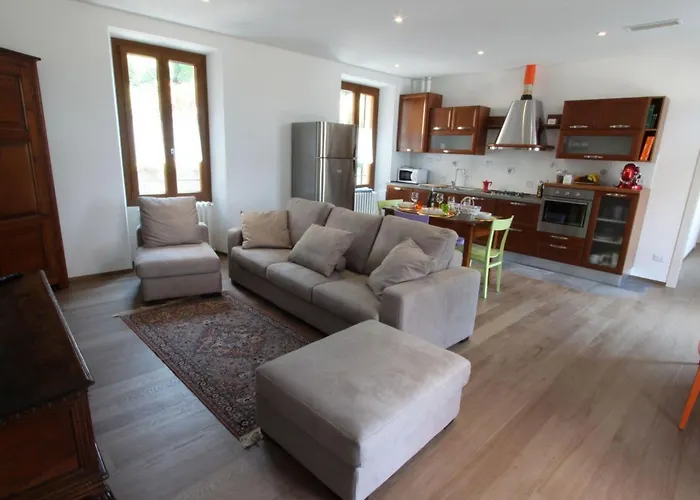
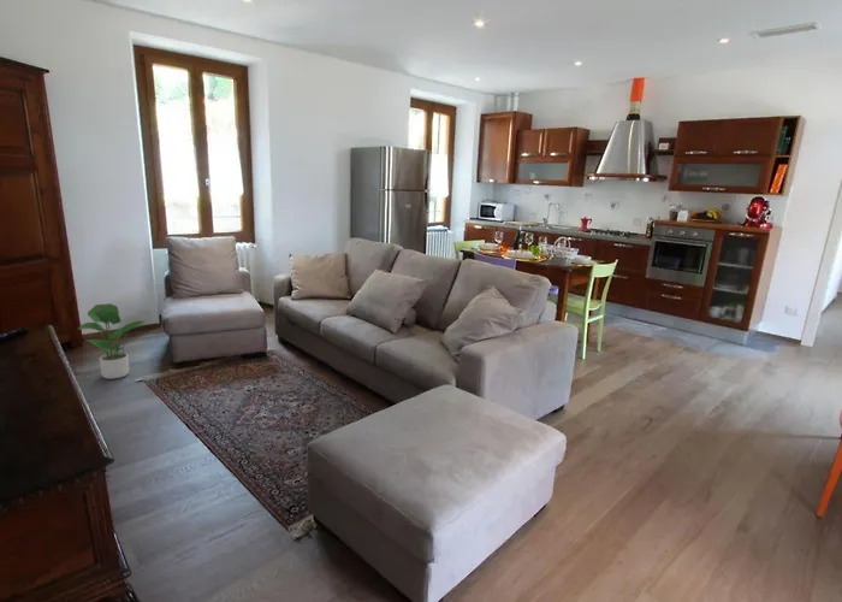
+ potted plant (115, 340)
